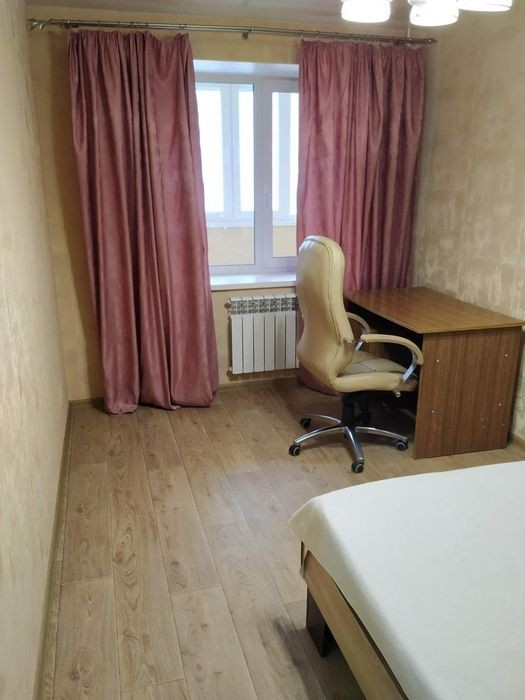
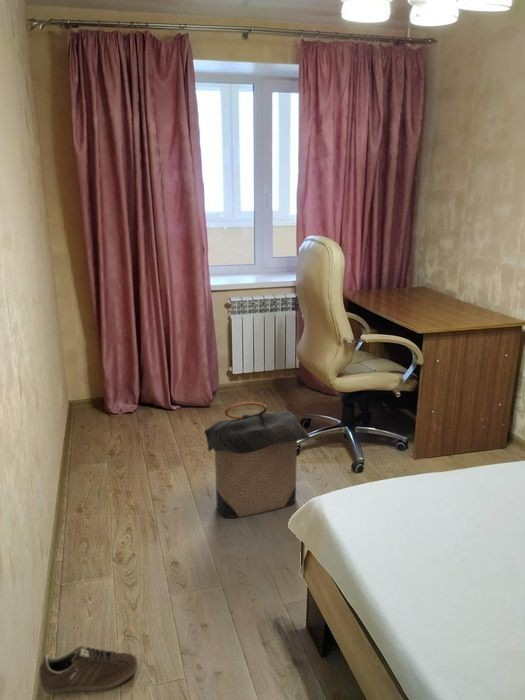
+ laundry hamper (257, 449)
+ sneaker (89, 666)
